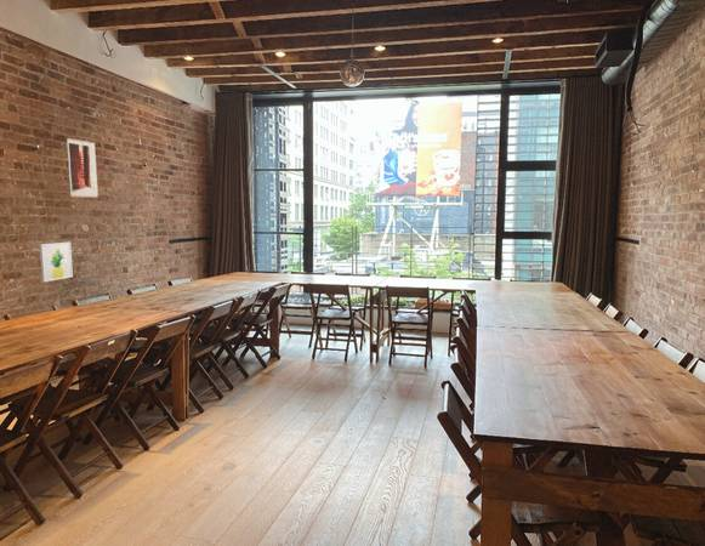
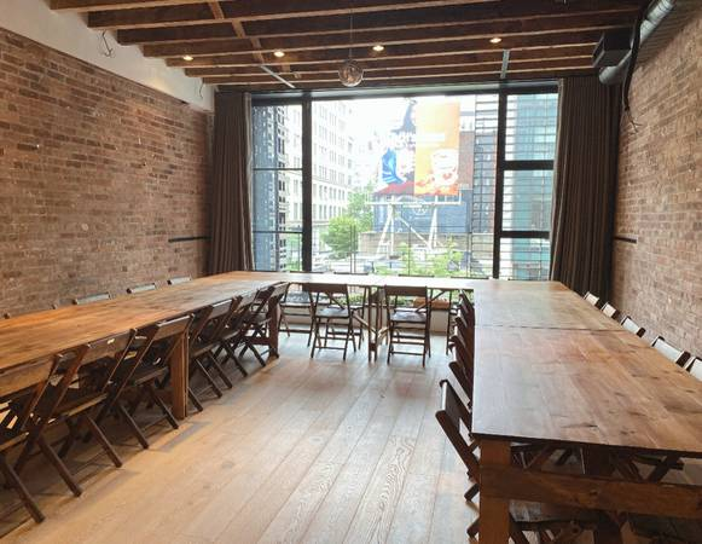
- wall art (56, 261)
- wall art (83, 169)
